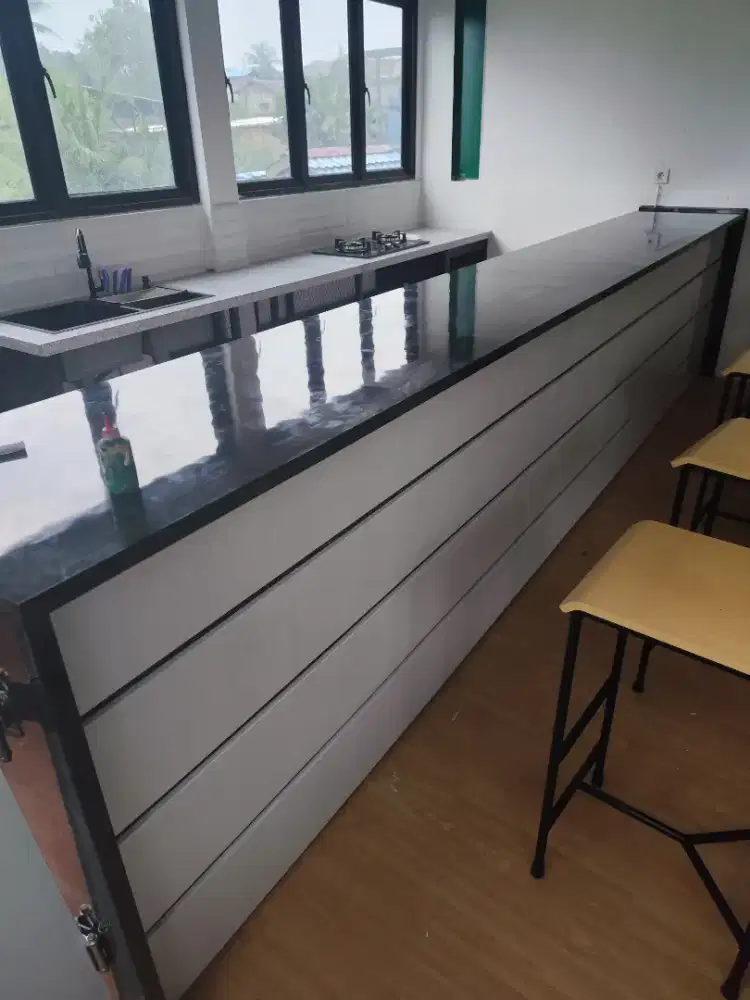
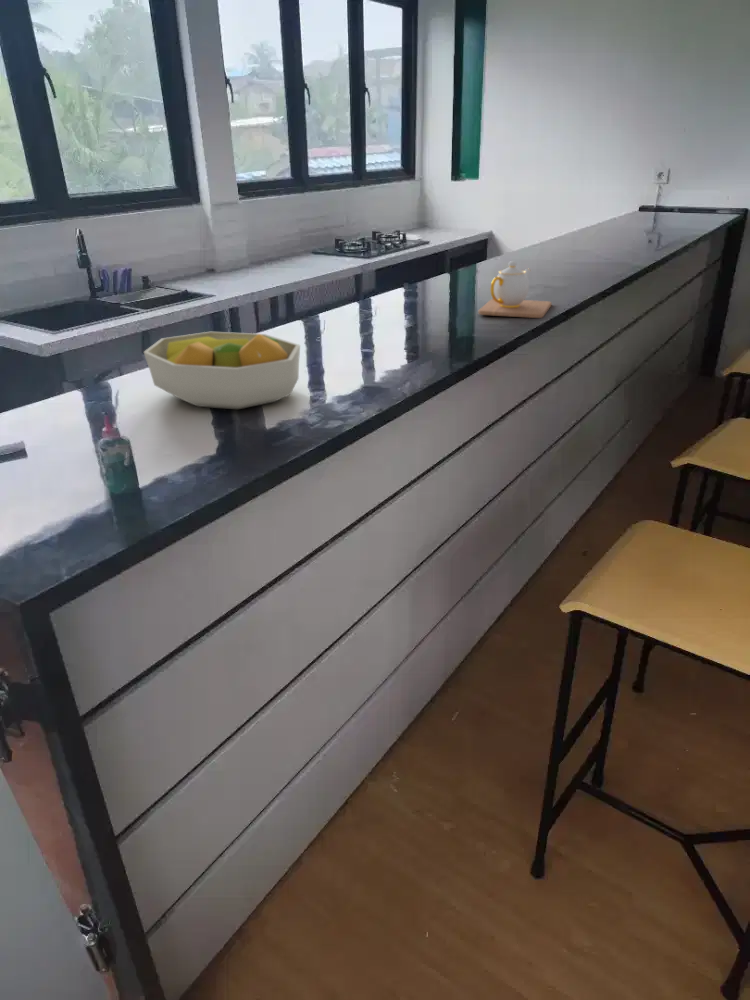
+ teapot (517, 285)
+ fruit bowl (224, 360)
